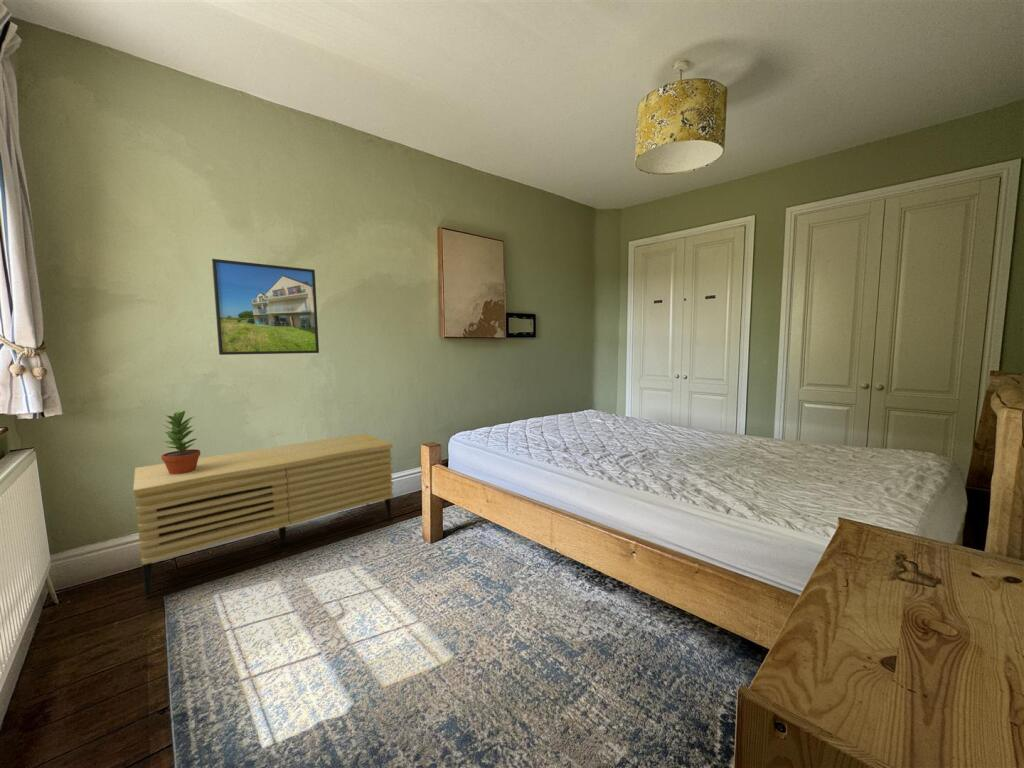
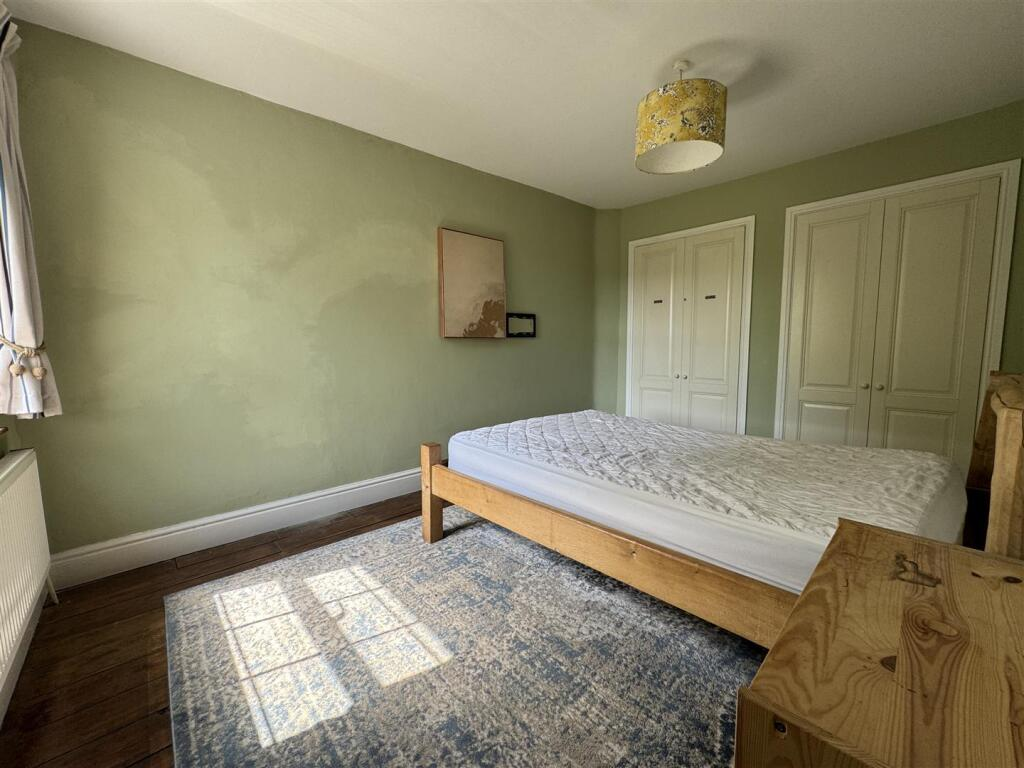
- potted plant (178, 440)
- sideboard (279, 498)
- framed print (269, 309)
